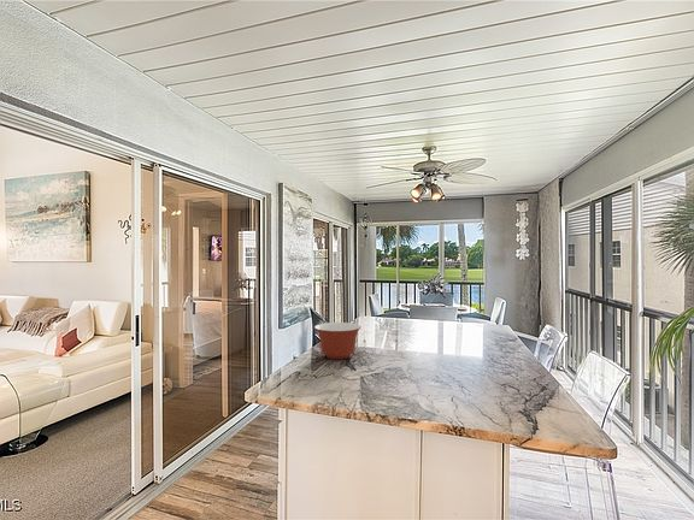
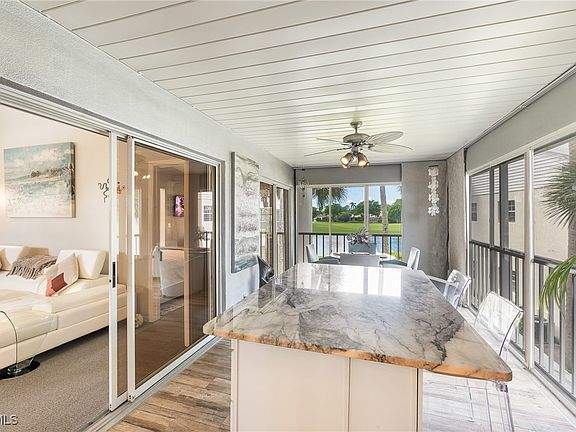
- mixing bowl (337, 341)
